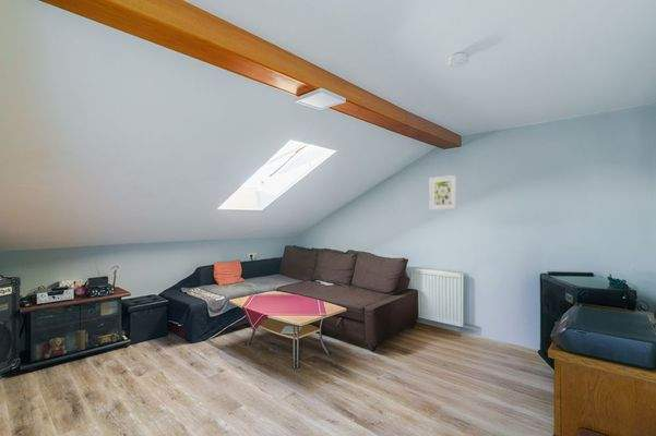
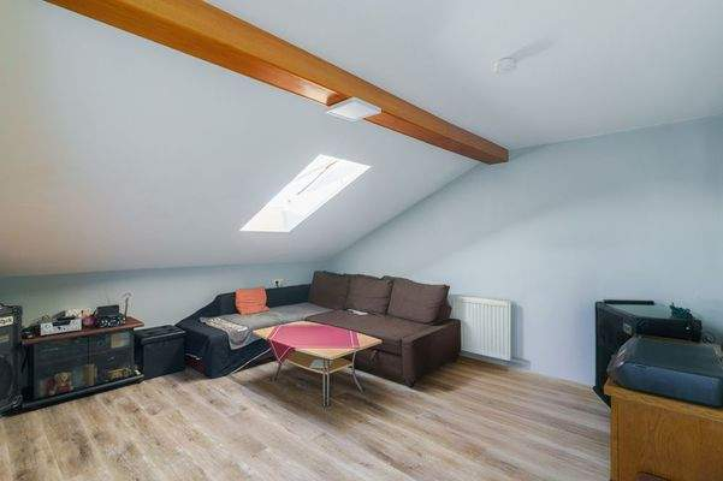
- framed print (442, 193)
